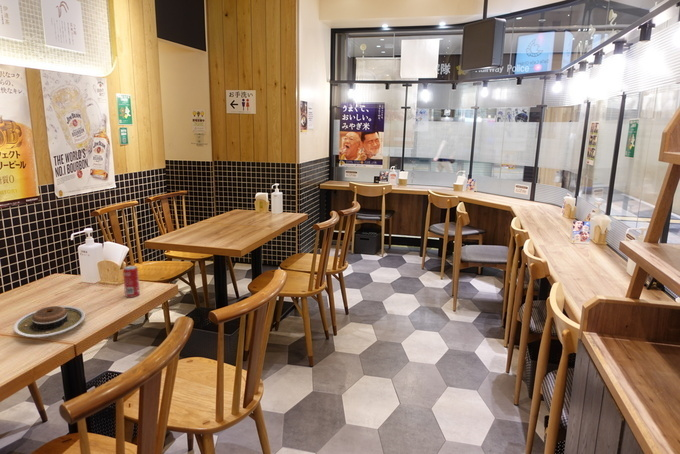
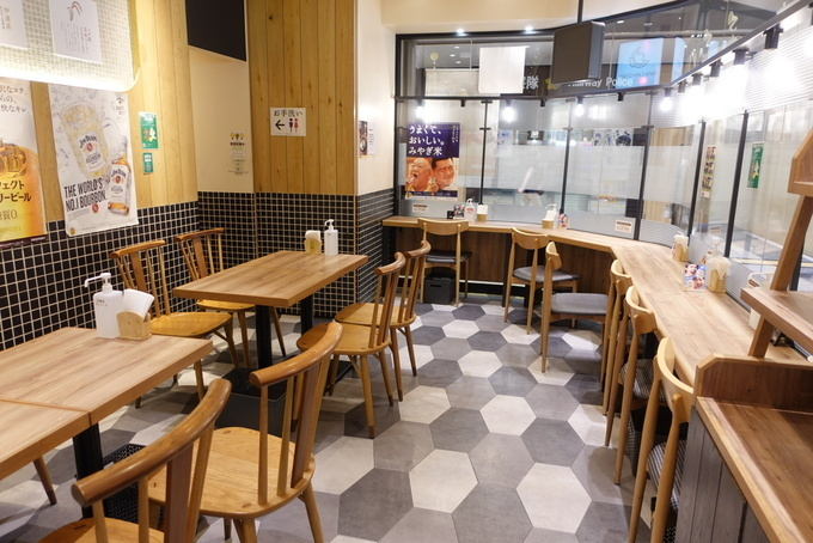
- plate (50, 318)
- beverage can (131, 281)
